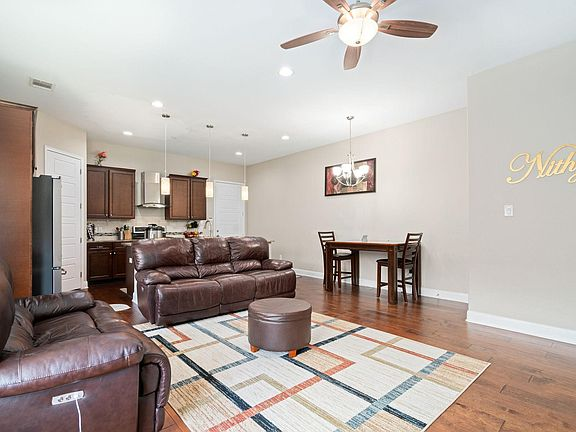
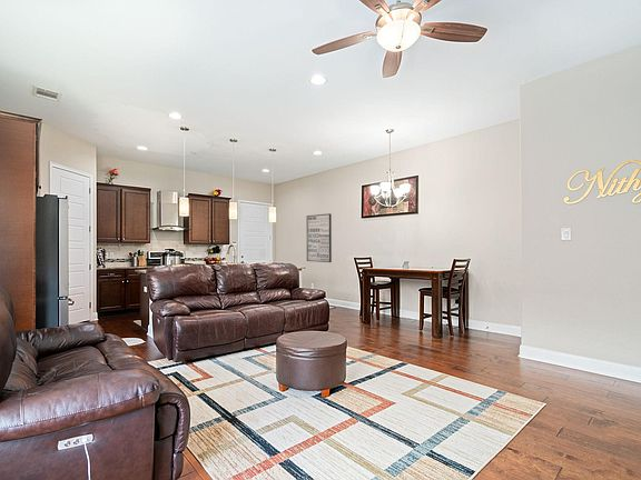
+ wall art (318, 238)
